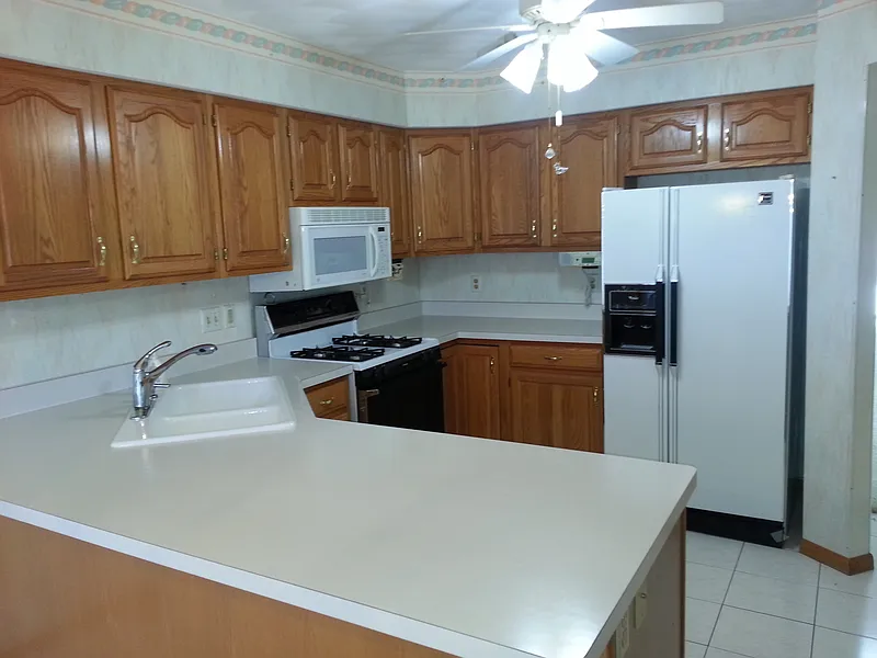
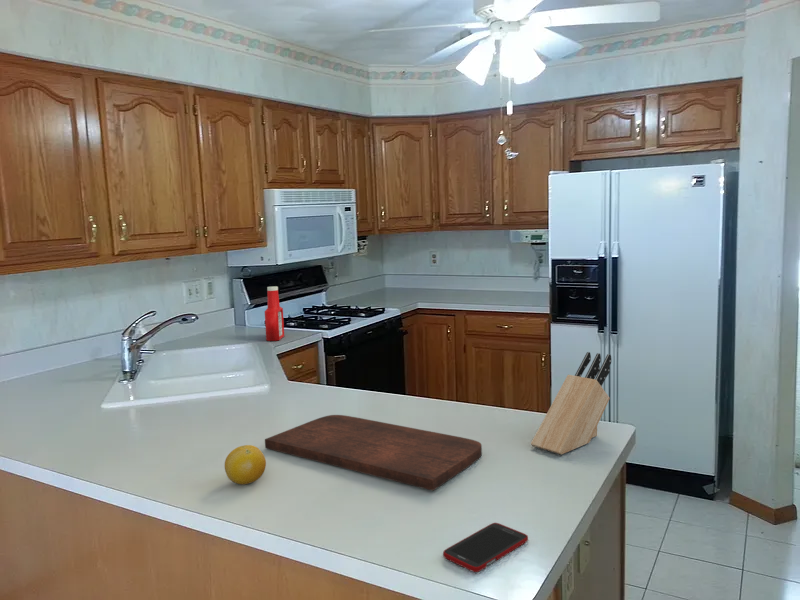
+ soap bottle (274, 312)
+ cutting board (374, 445)
+ cell phone (486, 546)
+ fruit (245, 464)
+ knife block (575, 399)
